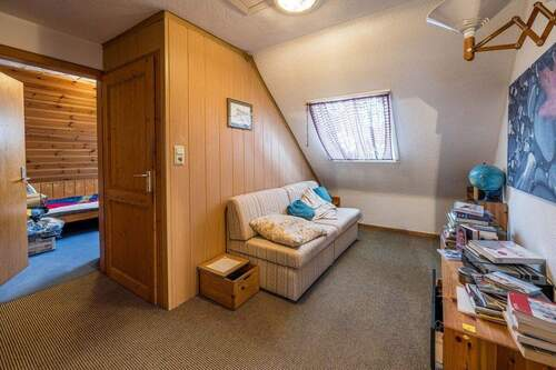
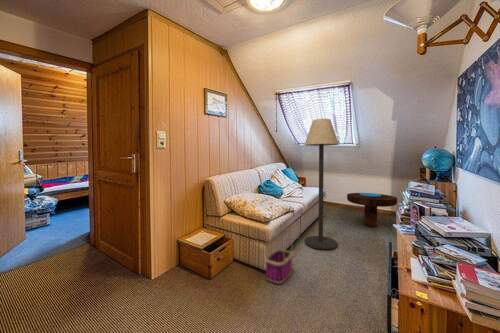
+ basket (279, 253)
+ floor lamp (321, 182)
+ side table (370, 209)
